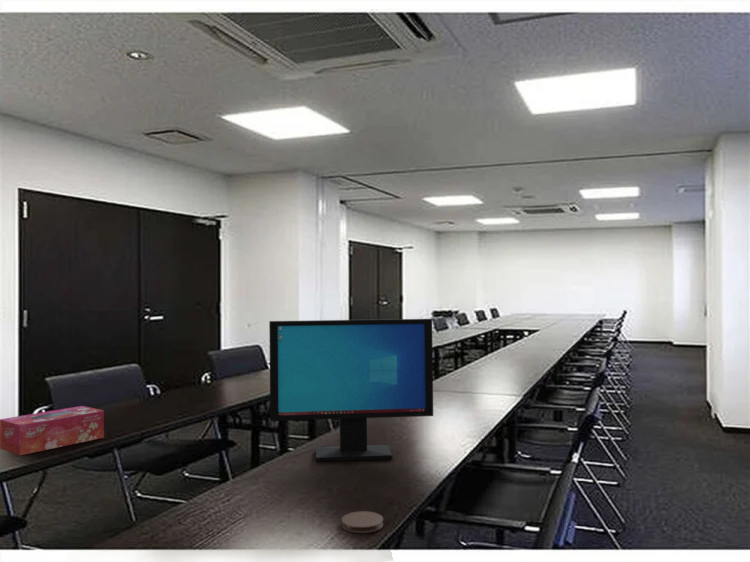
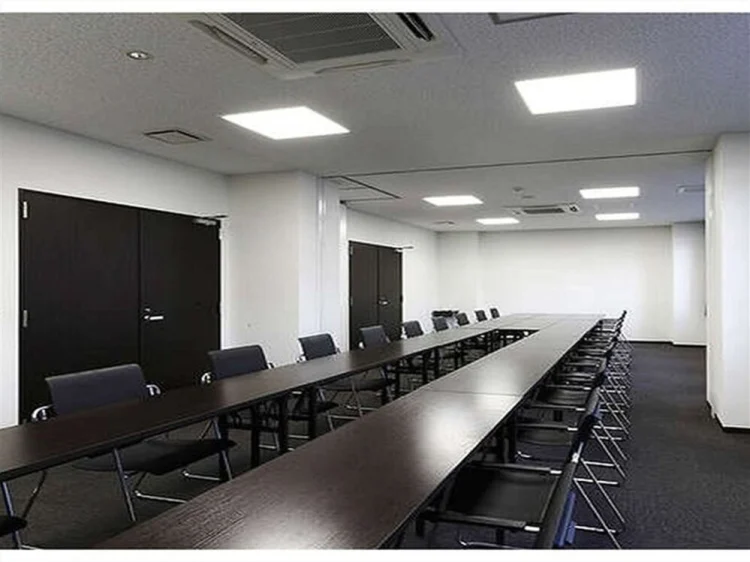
- tissue box (53, 428)
- computer monitor (351, 387)
- coaster (362, 521)
